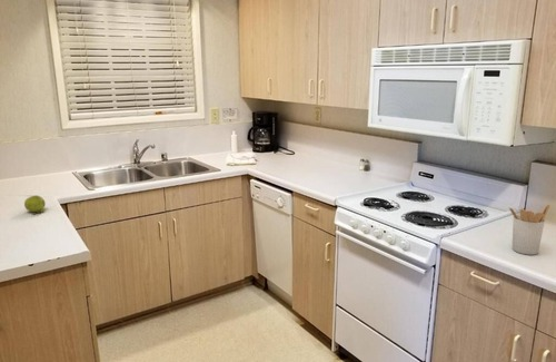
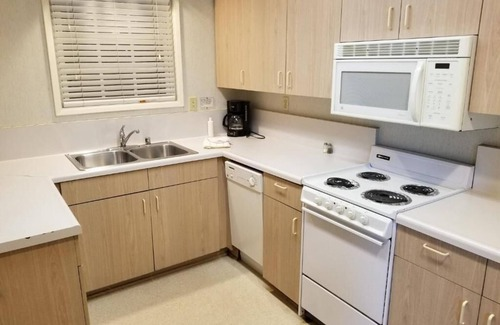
- utensil holder (528, 228)
- fruit (34, 204)
